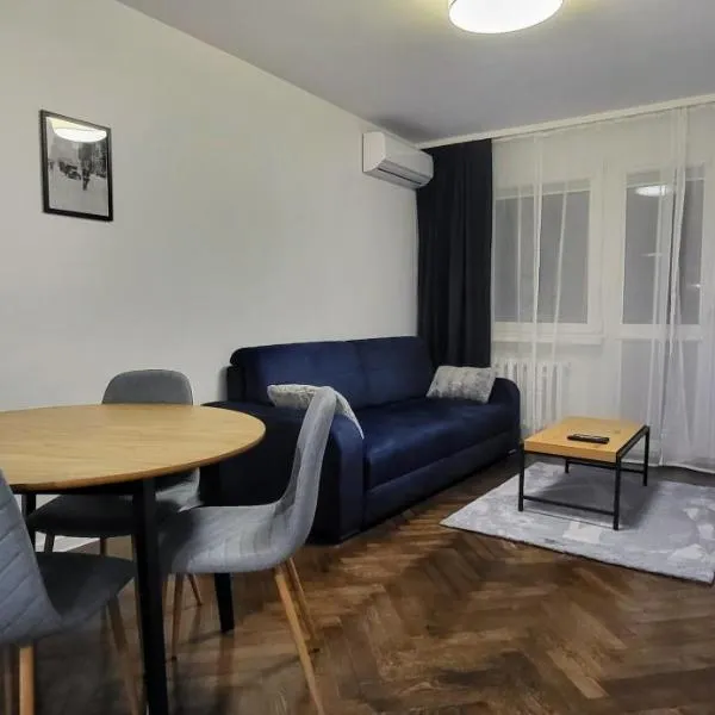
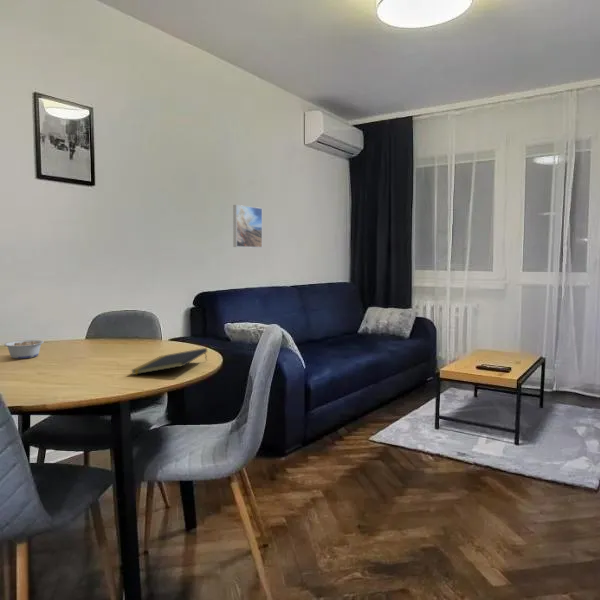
+ notepad (171, 360)
+ legume (24, 348)
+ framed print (248, 227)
